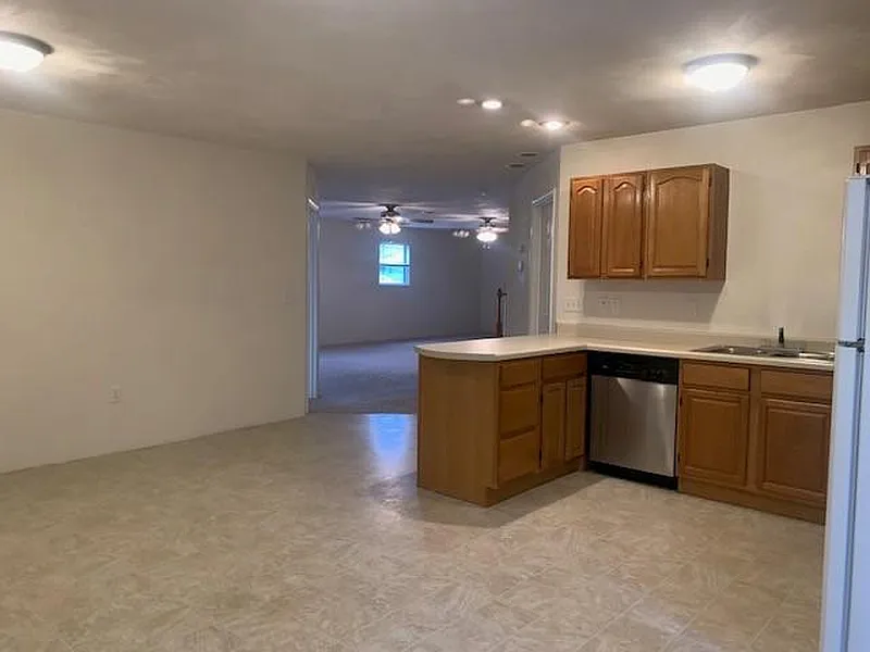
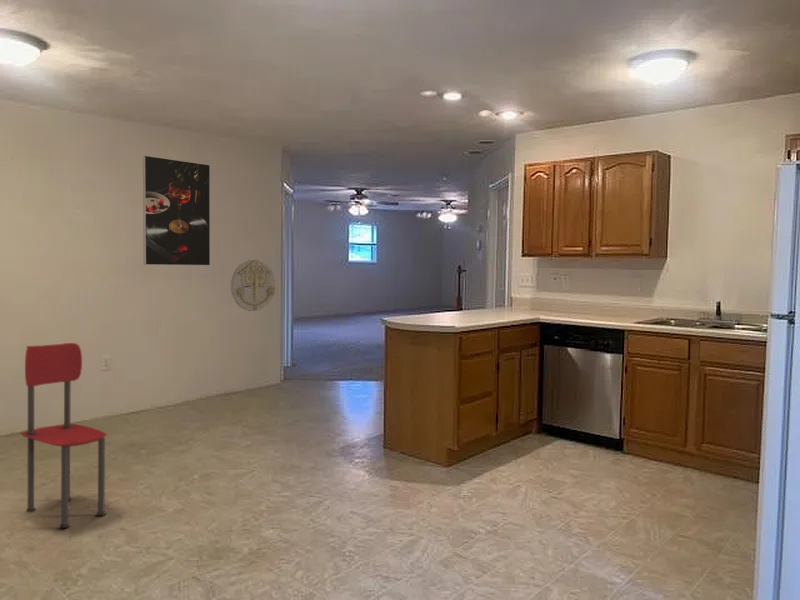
+ wall decoration (254, 285)
+ dining chair (64, 429)
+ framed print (178, 213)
